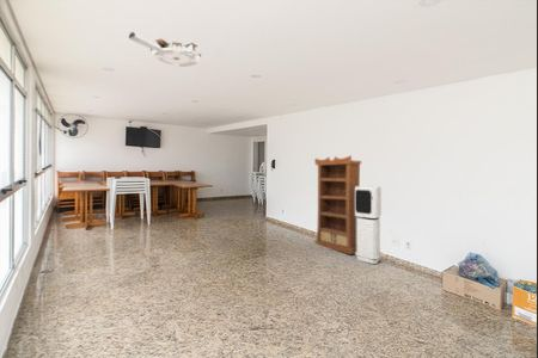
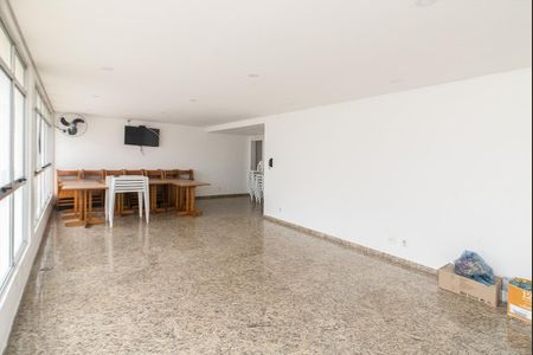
- bookcase (337, 202)
- air purifier (372, 223)
- architectural model (167, 49)
